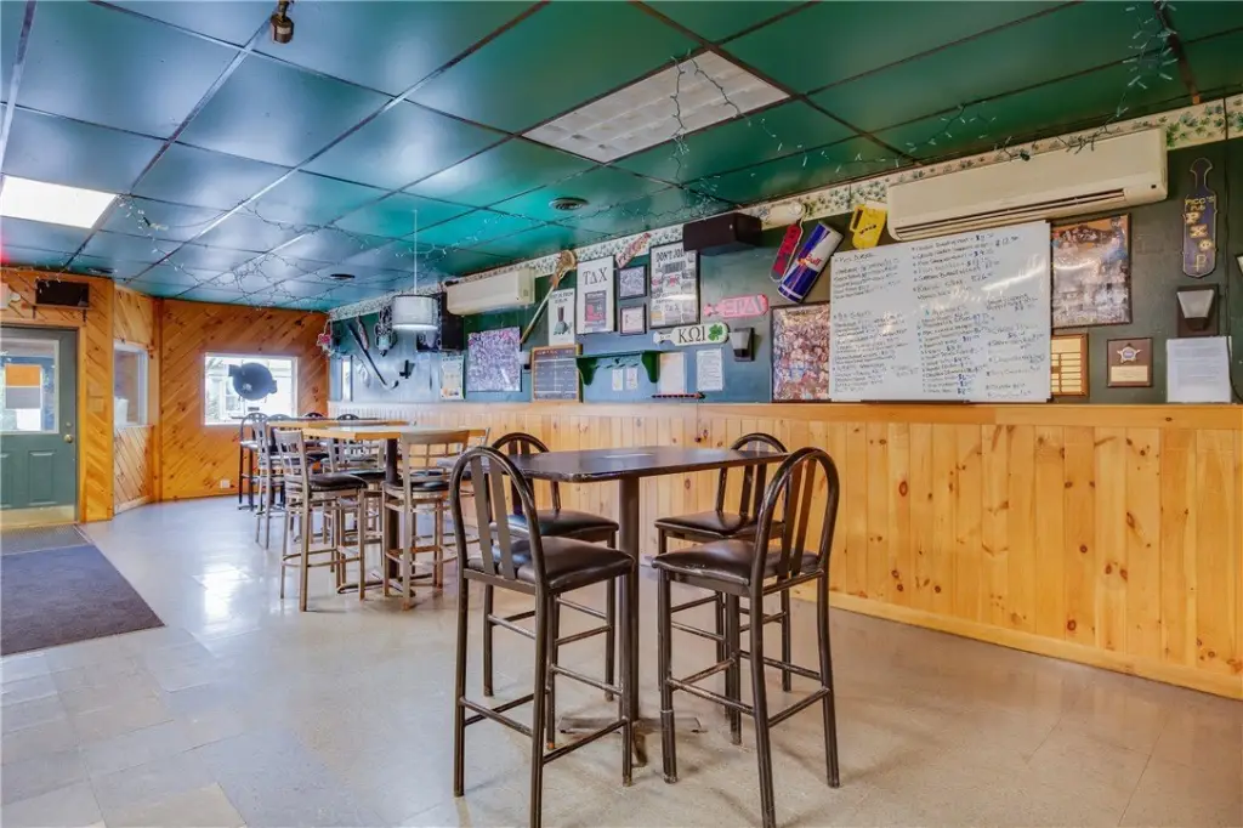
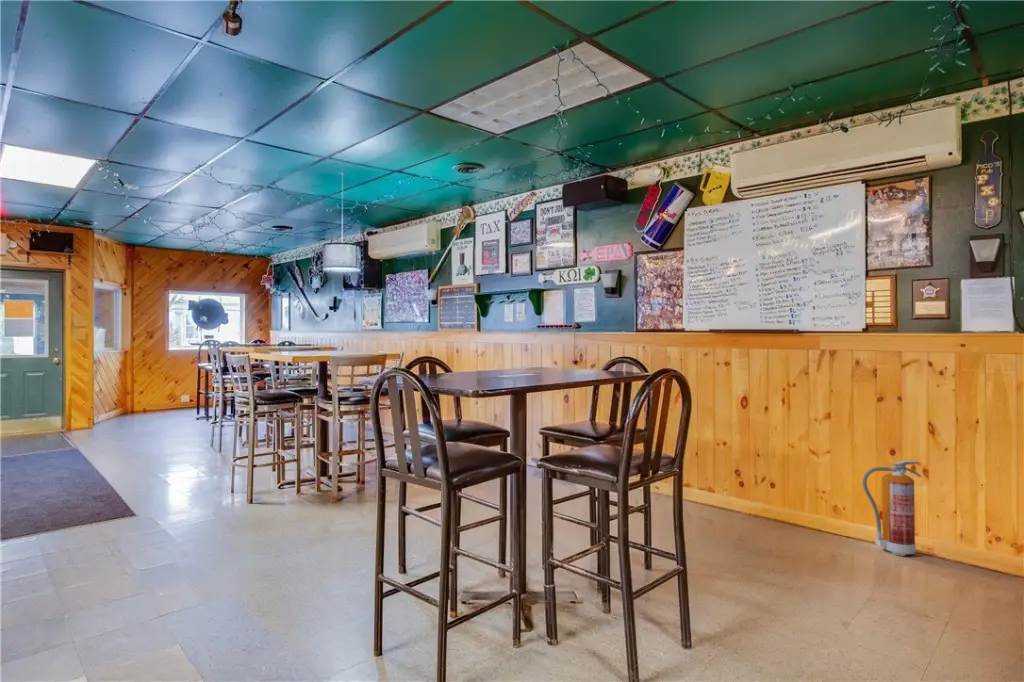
+ fire extinguisher (892, 506)
